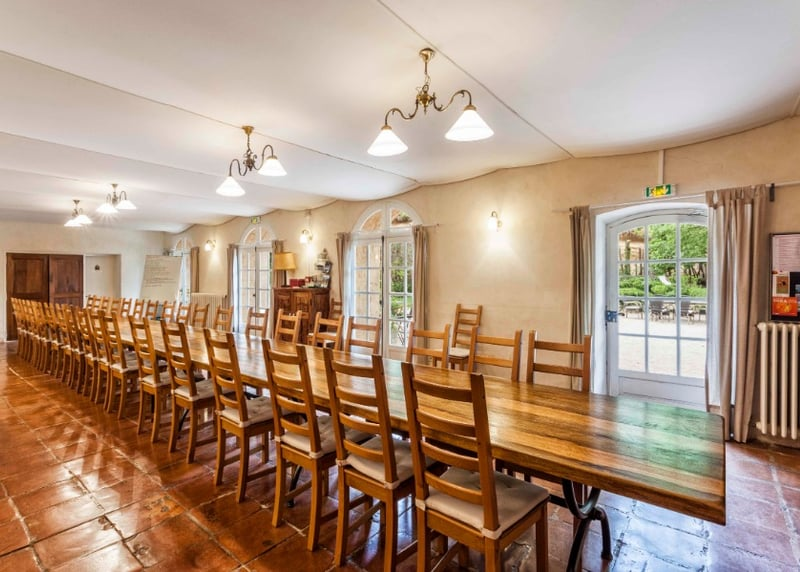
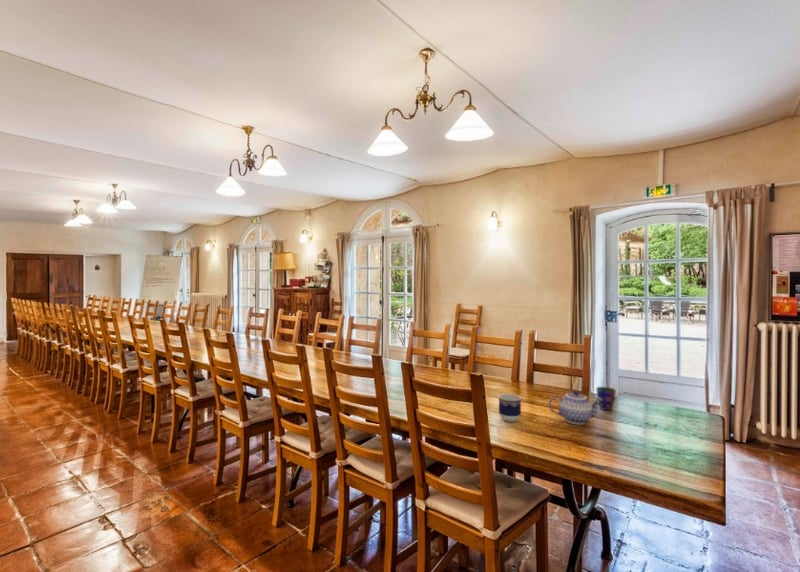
+ cup (509, 407)
+ cup (607, 399)
+ teapot (575, 405)
